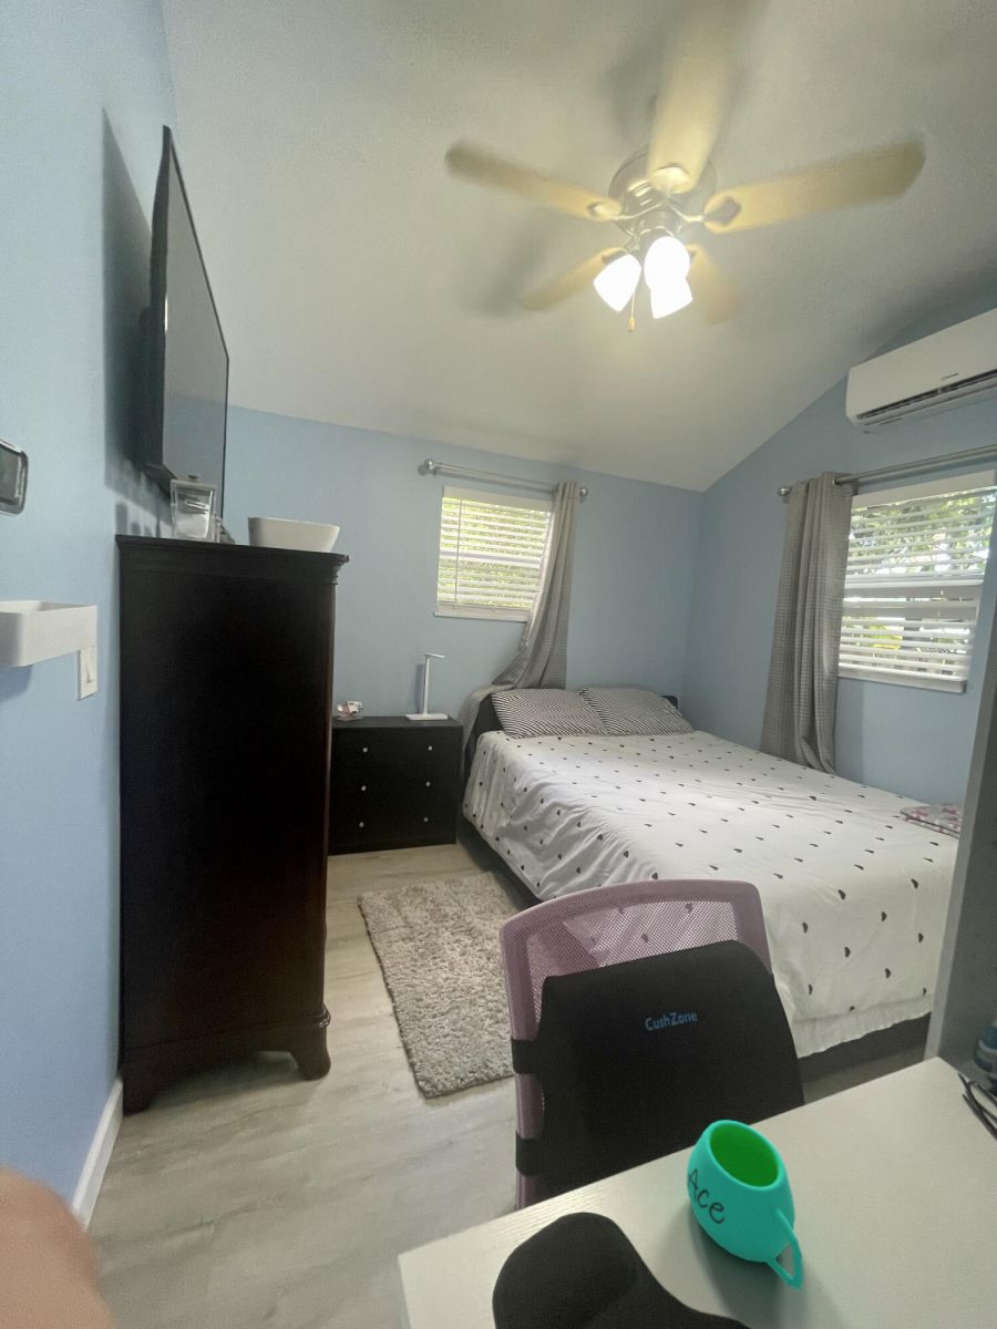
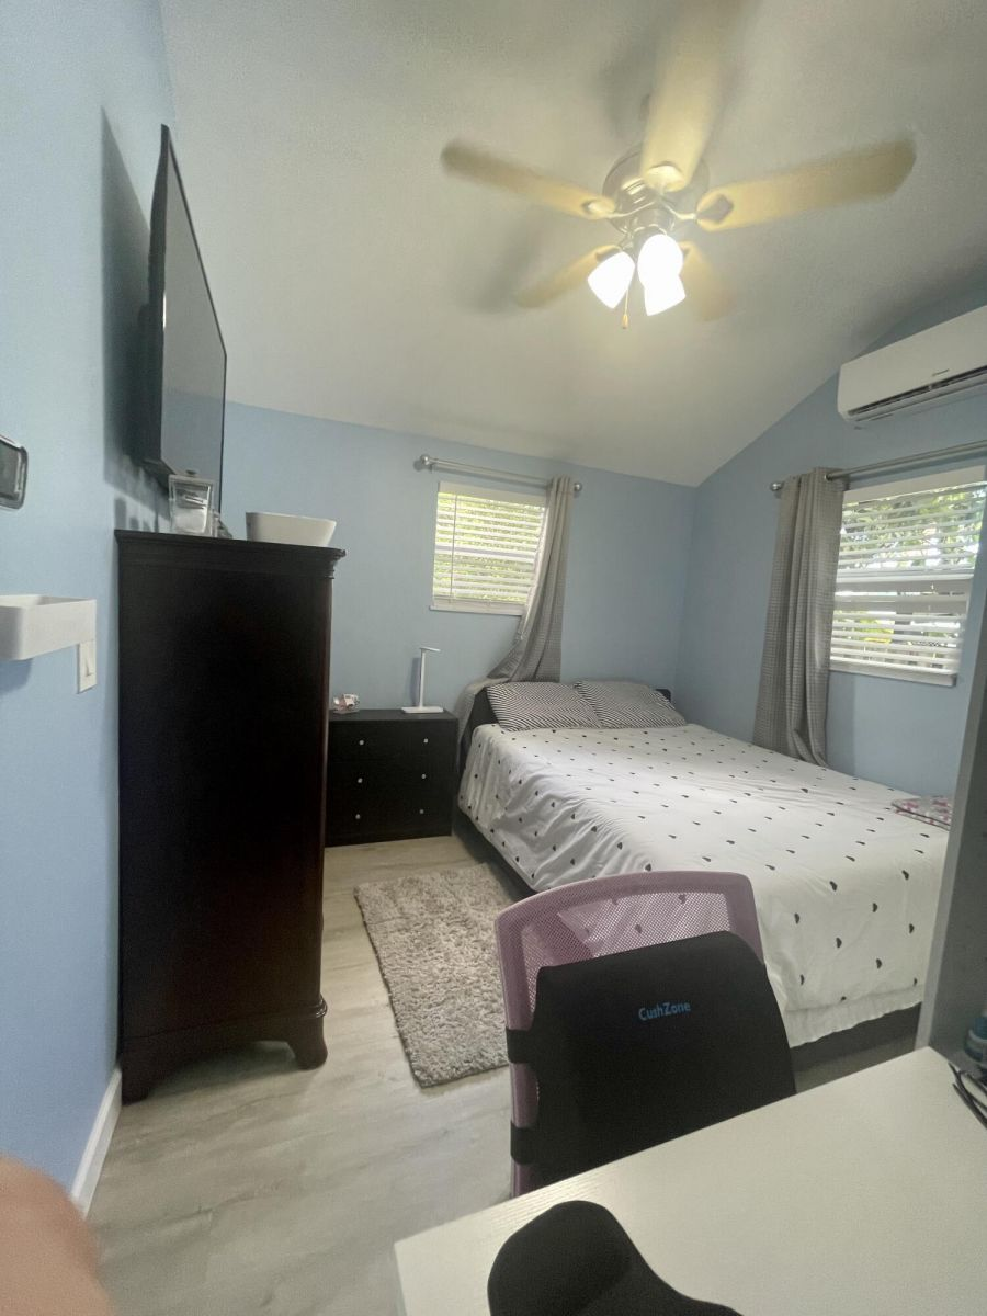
- mug (750, 1199)
